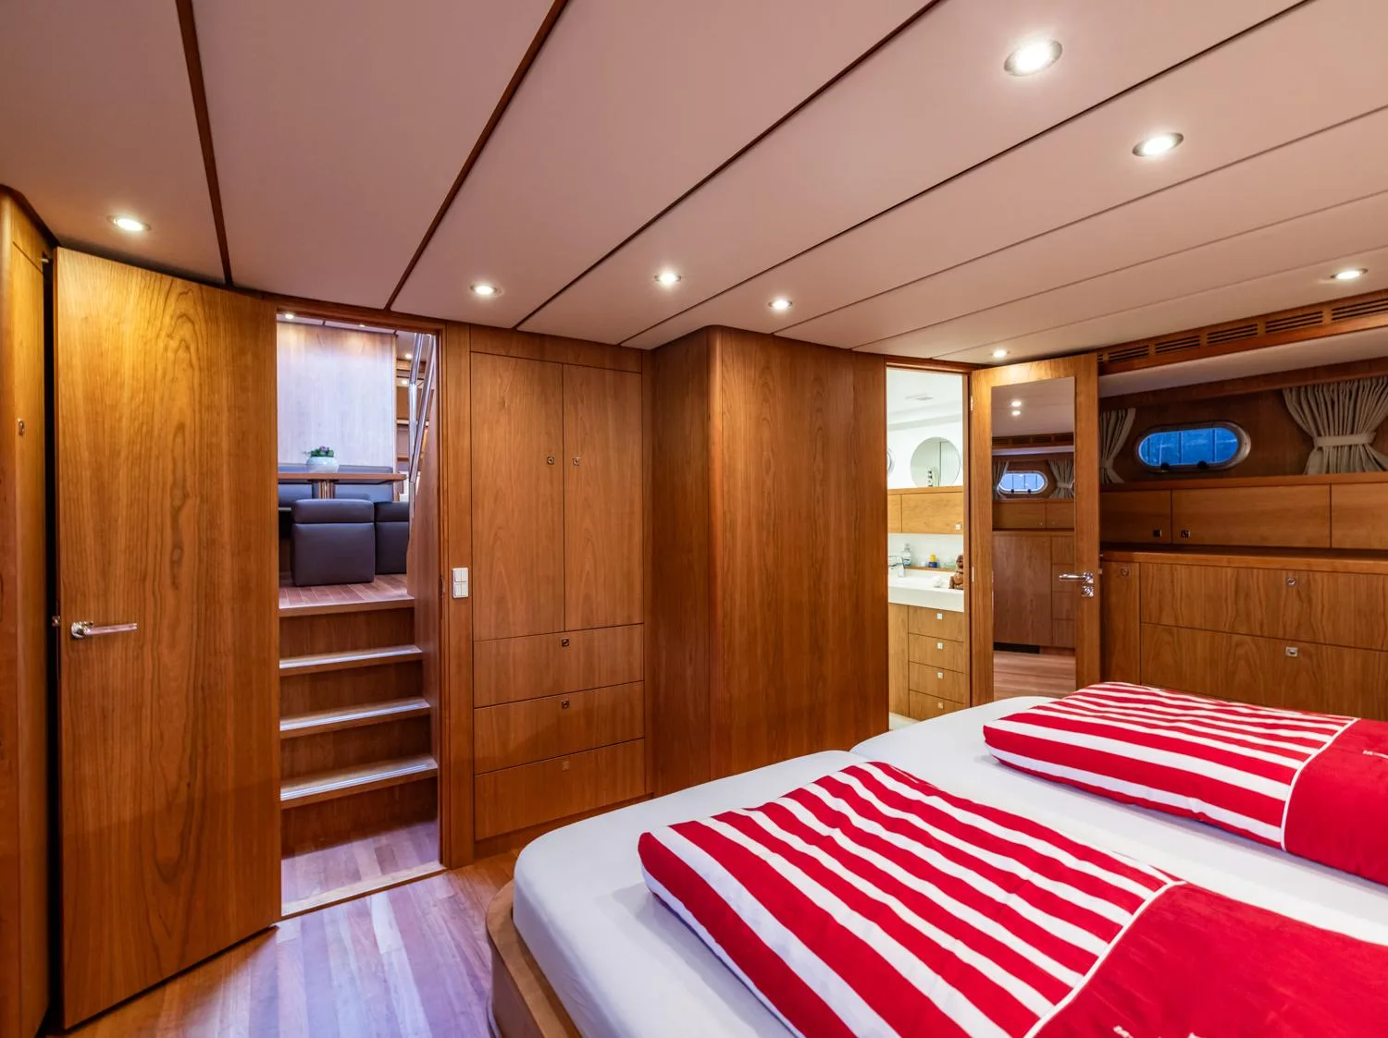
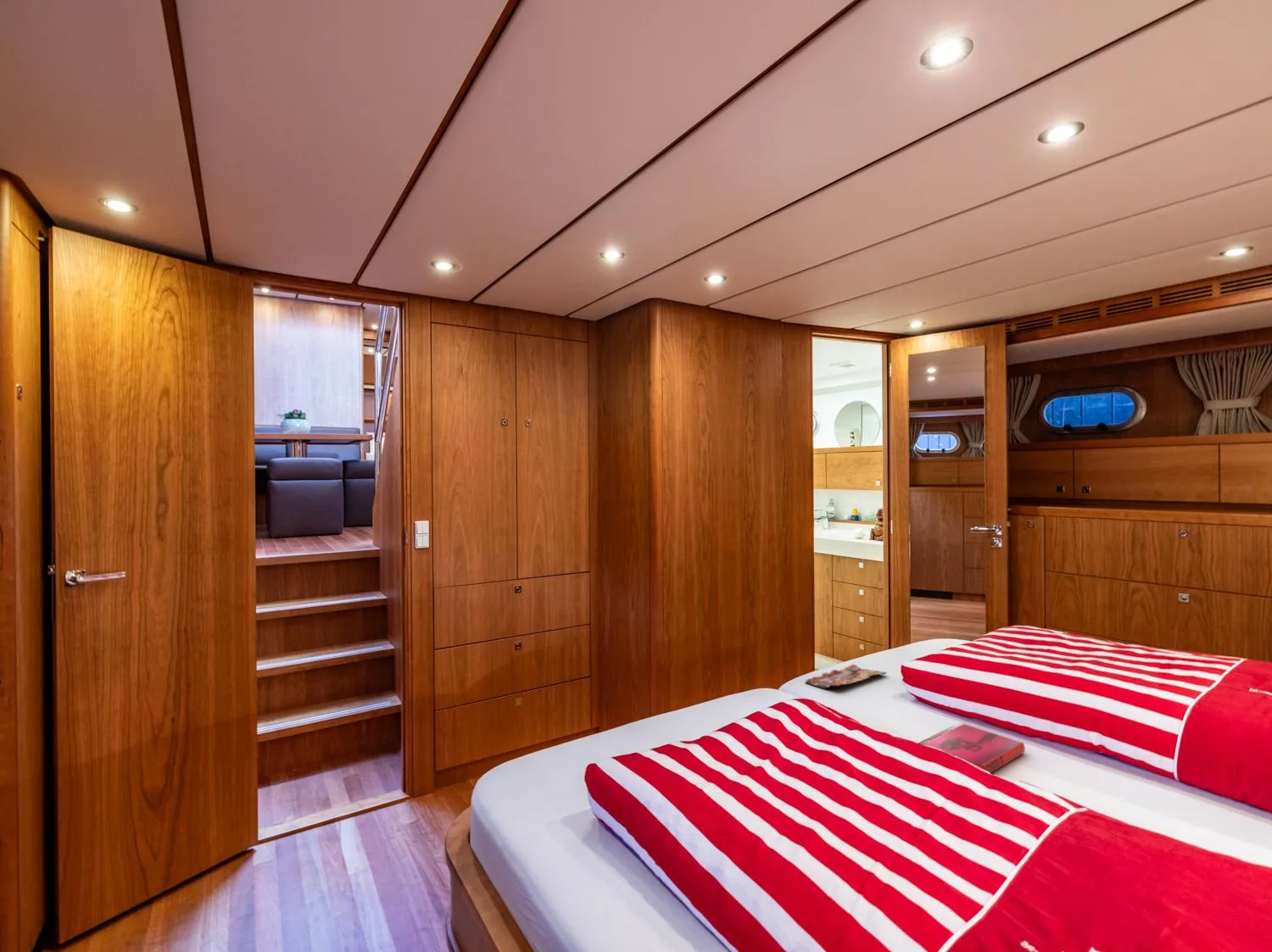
+ hardback book (974, 748)
+ magazine (845, 675)
